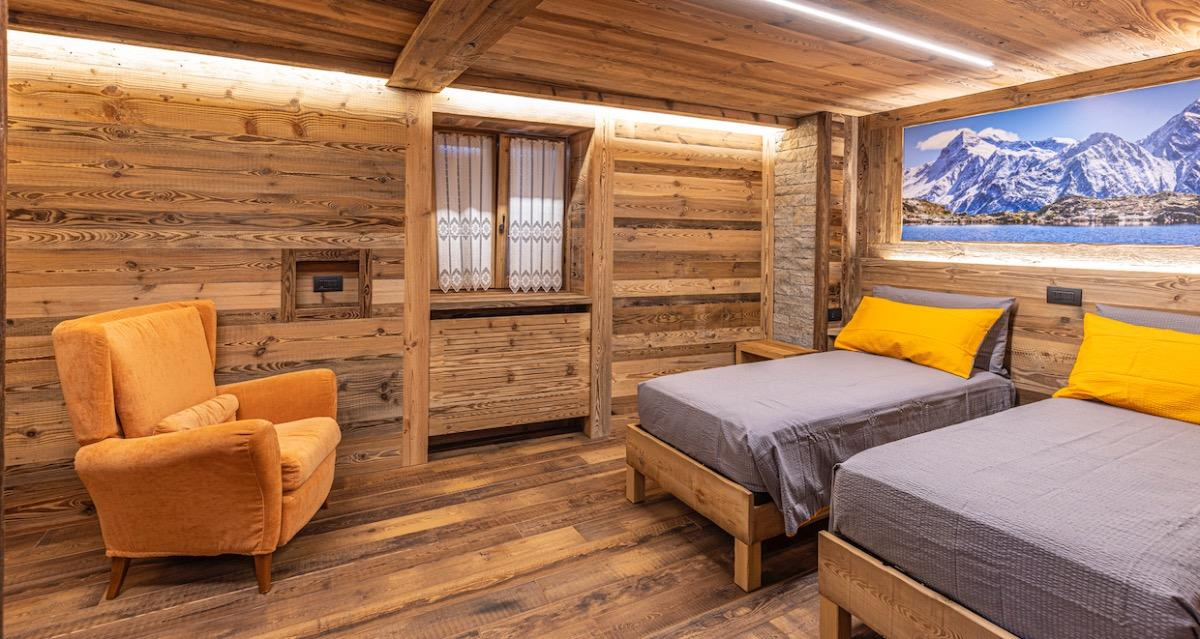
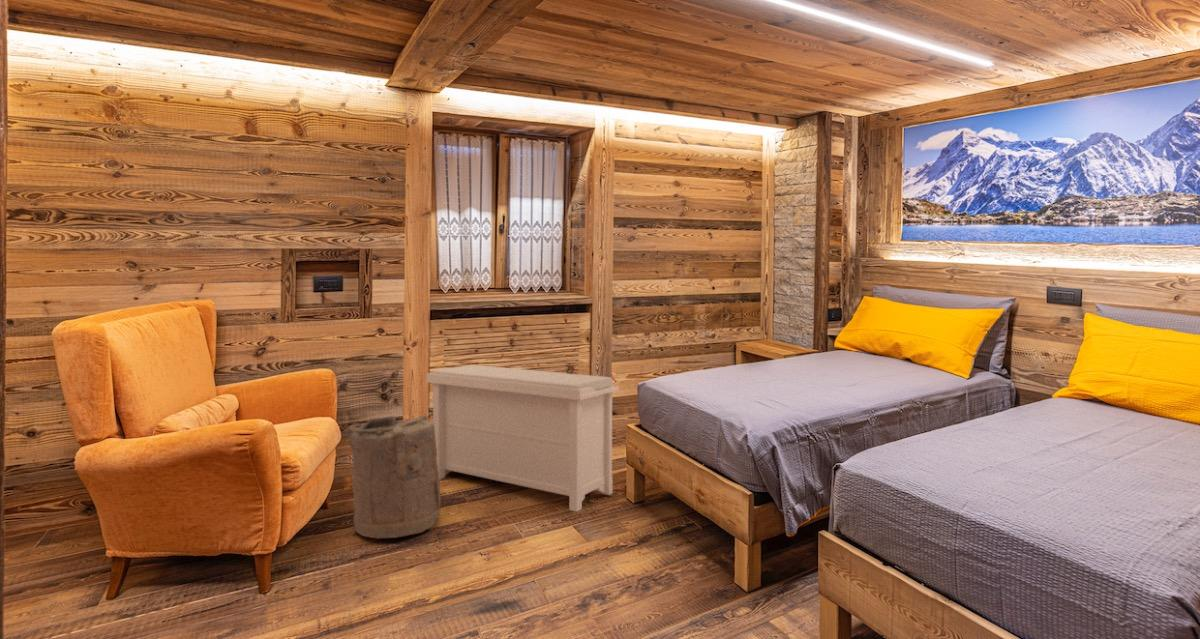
+ laundry hamper (399, 469)
+ bench (519, 429)
